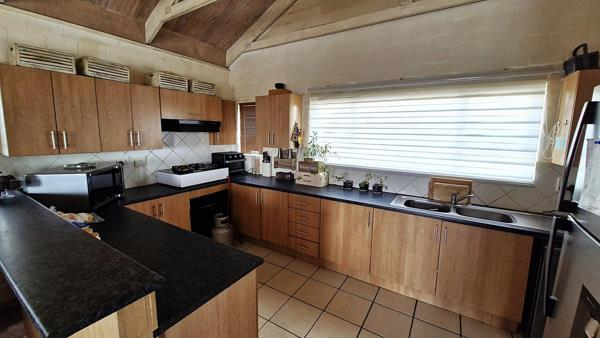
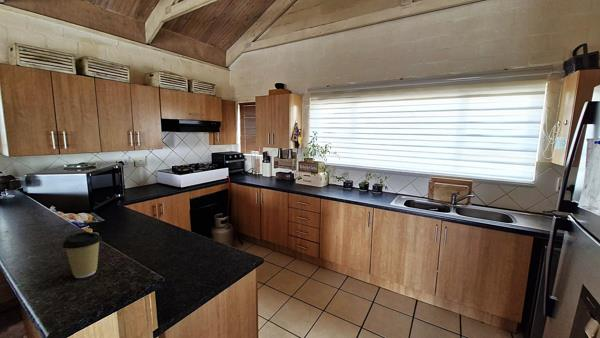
+ coffee cup (83, 254)
